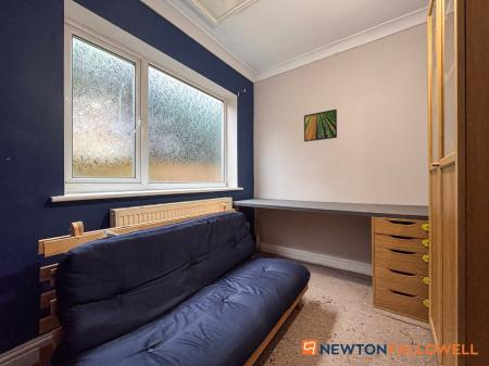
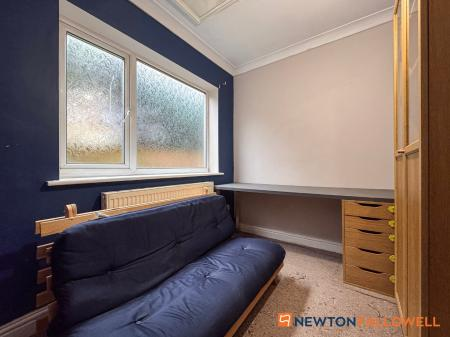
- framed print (319, 126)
